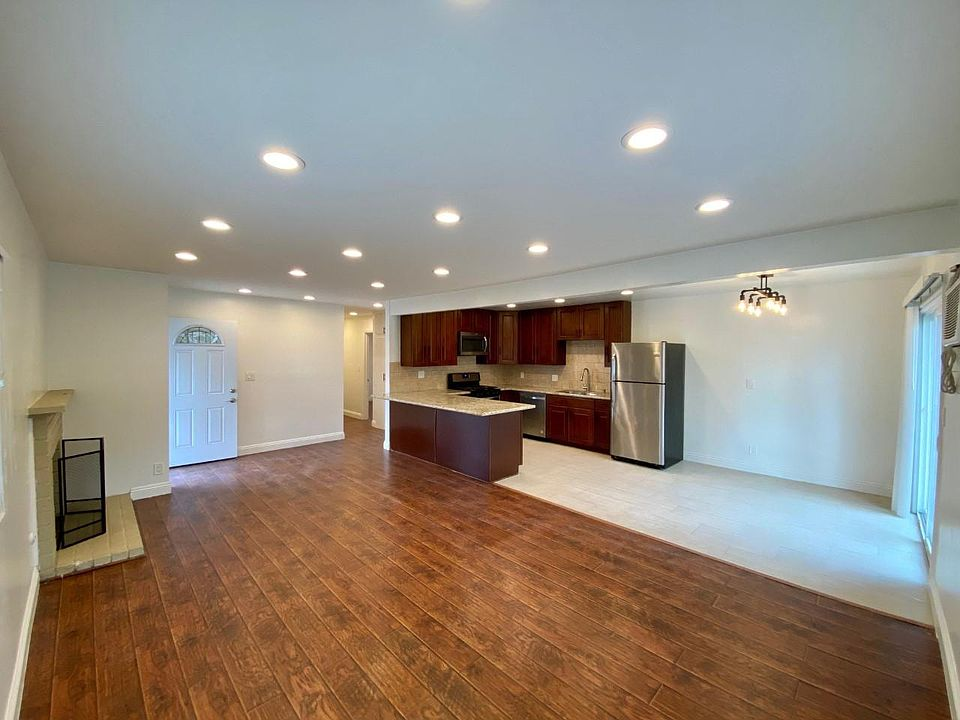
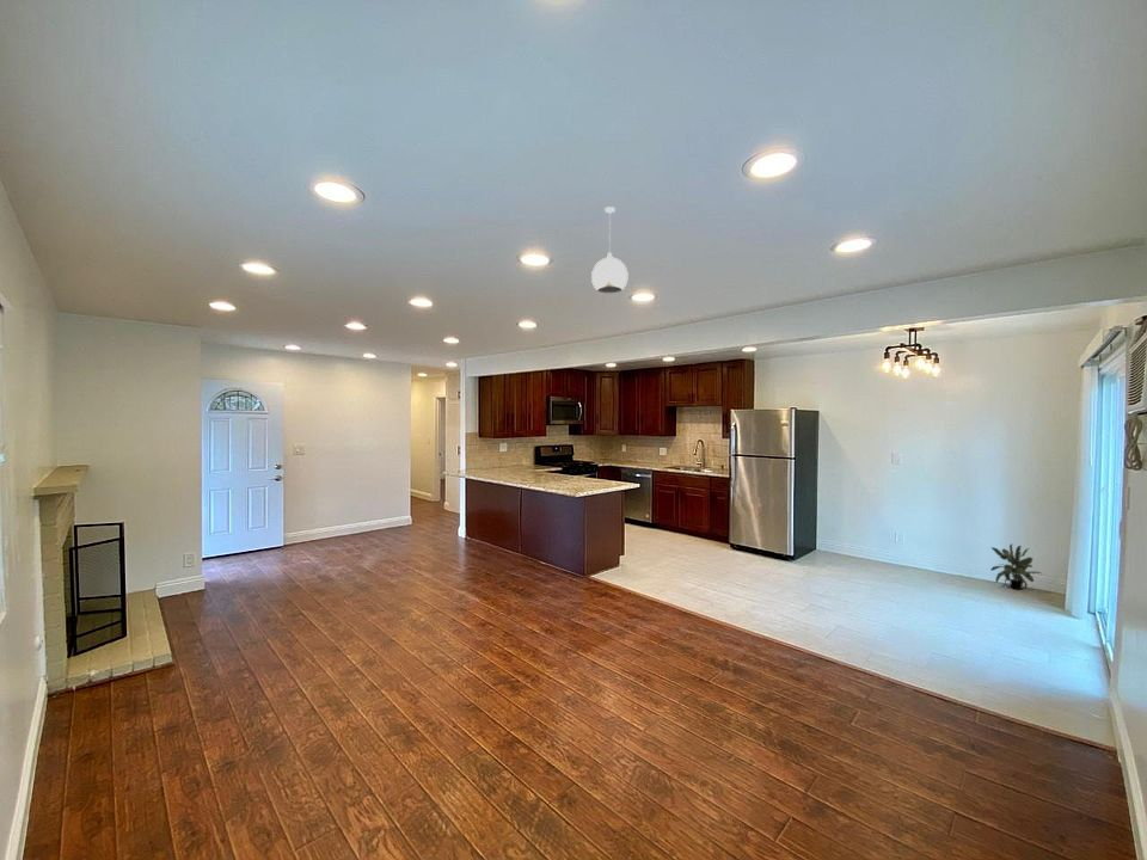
+ pendant light (609, 248)
+ potted plant (1014, 567)
